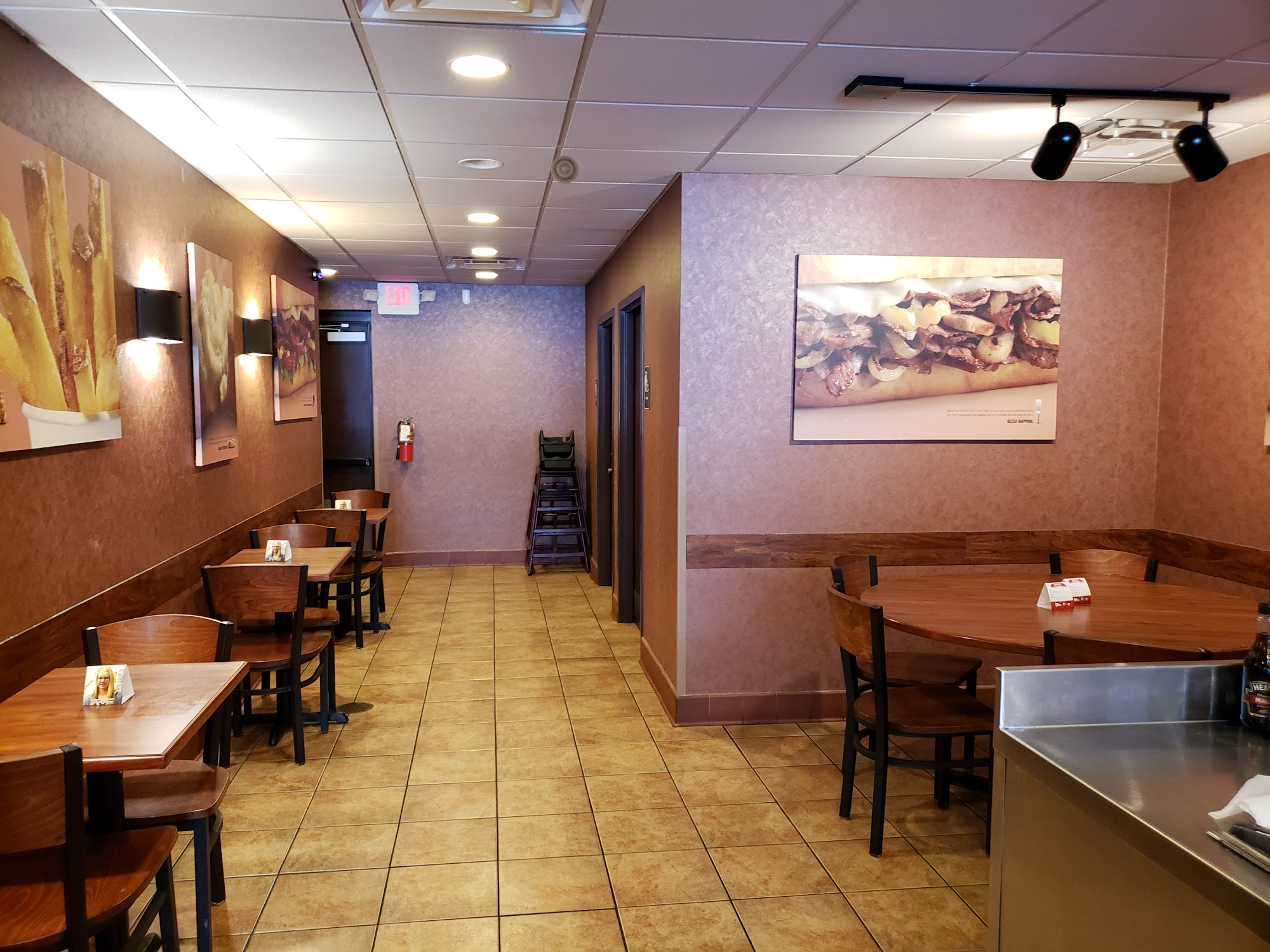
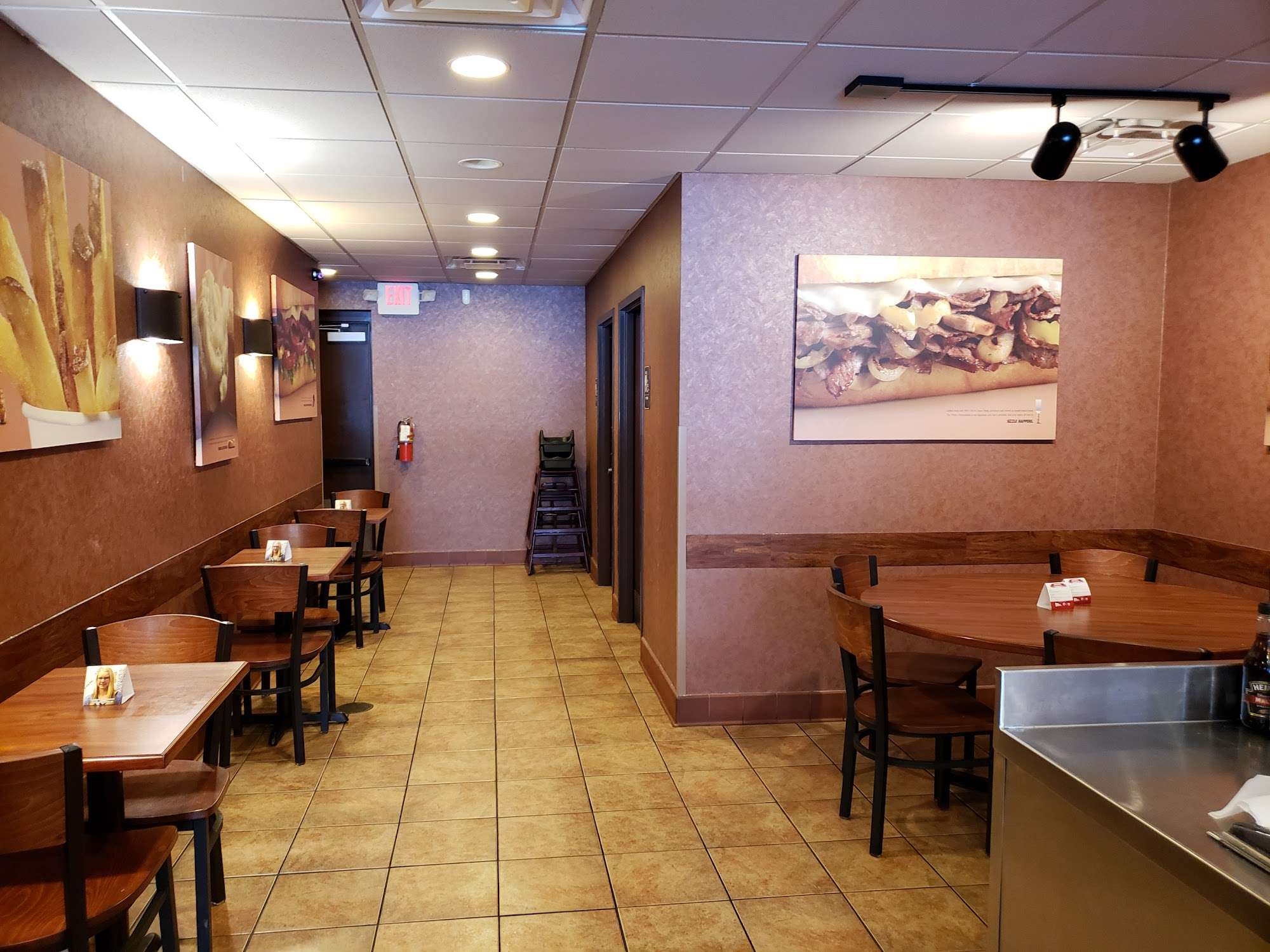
- smoke detector (565, 169)
